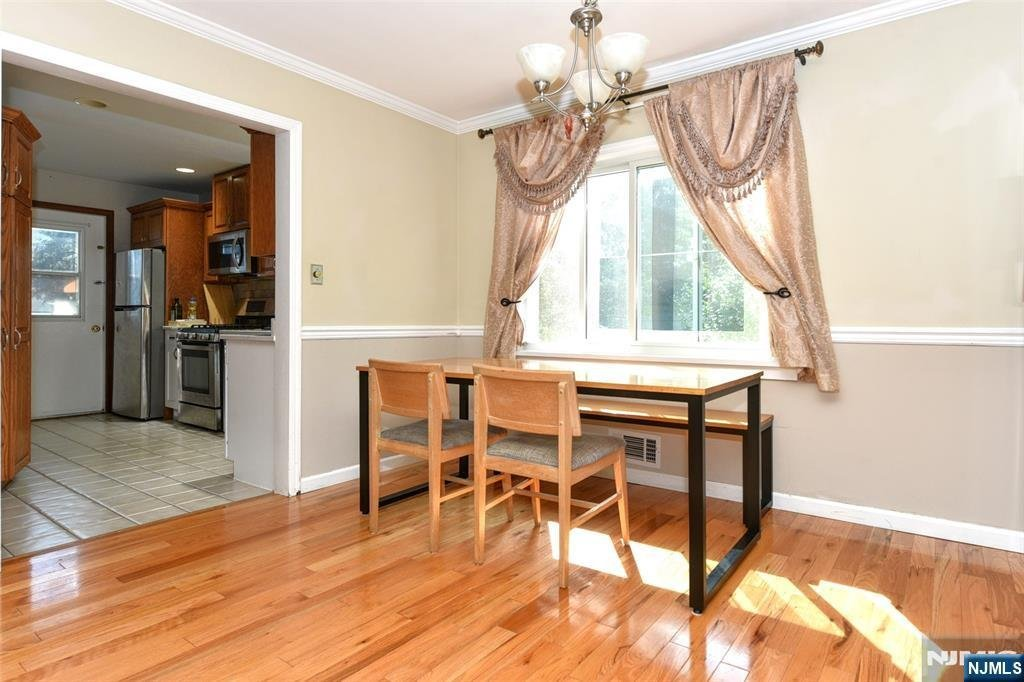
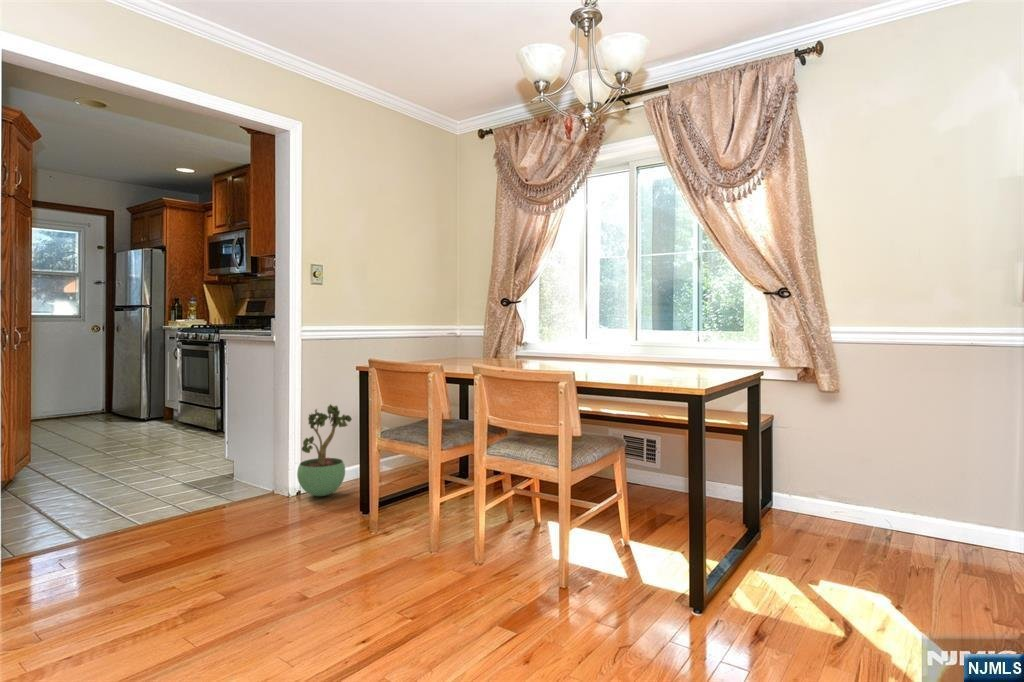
+ potted plant (323, 449)
